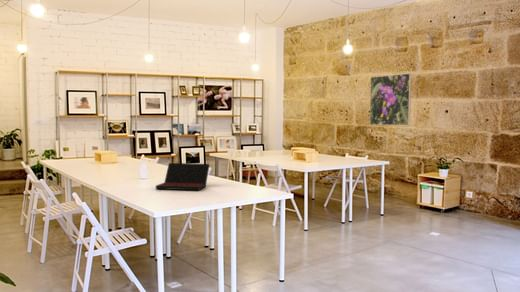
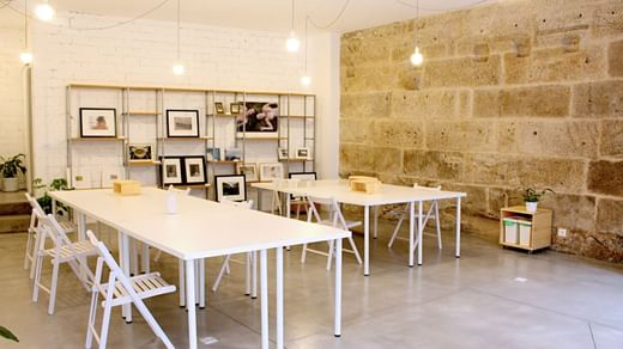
- laptop (183, 176)
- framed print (389, 100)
